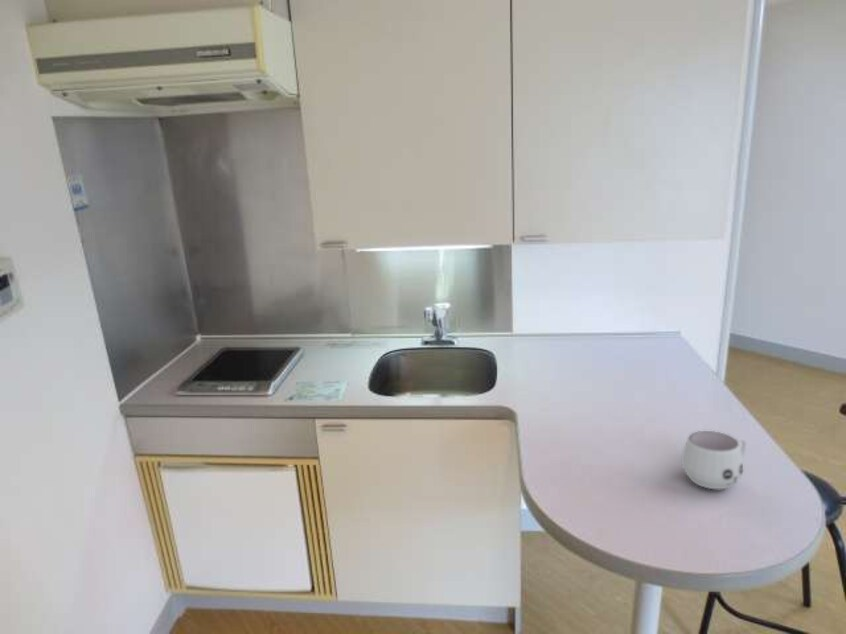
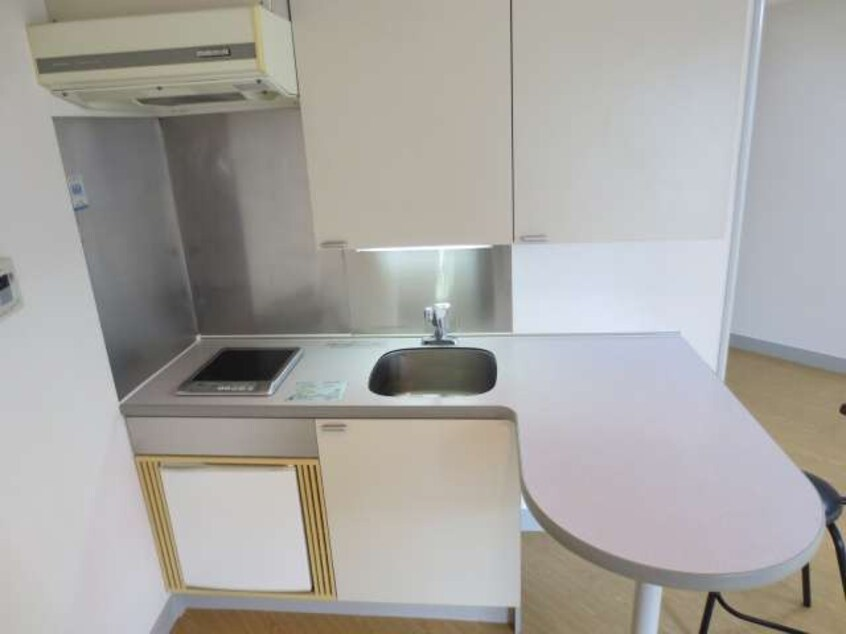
- mug (719, 459)
